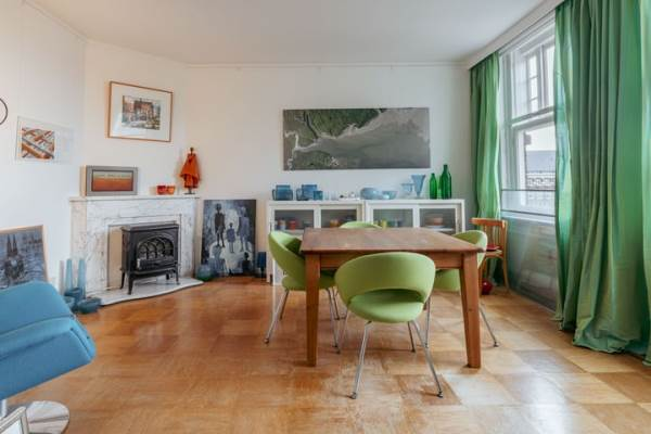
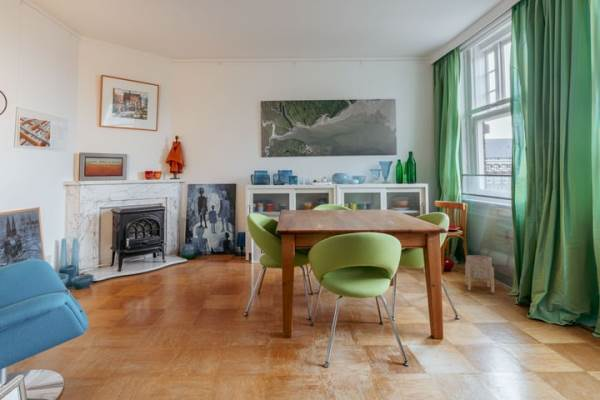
+ planter (479, 272)
